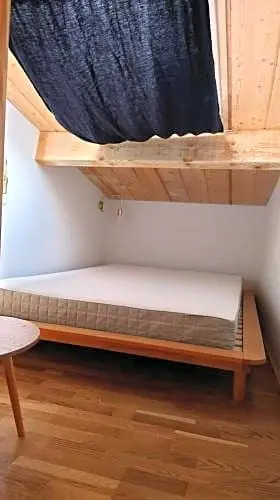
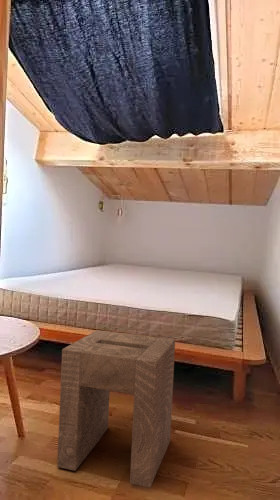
+ stool (121, 392)
